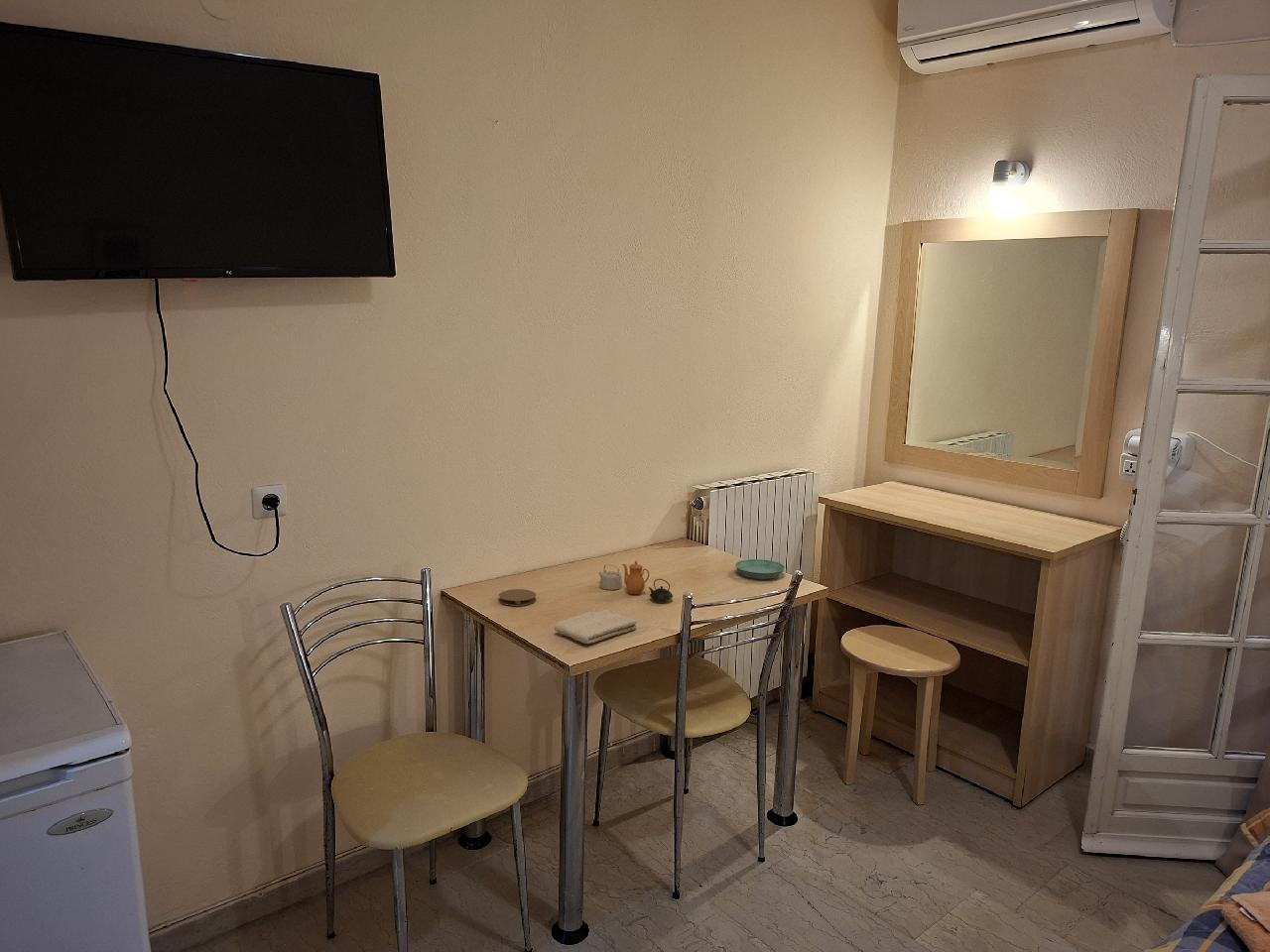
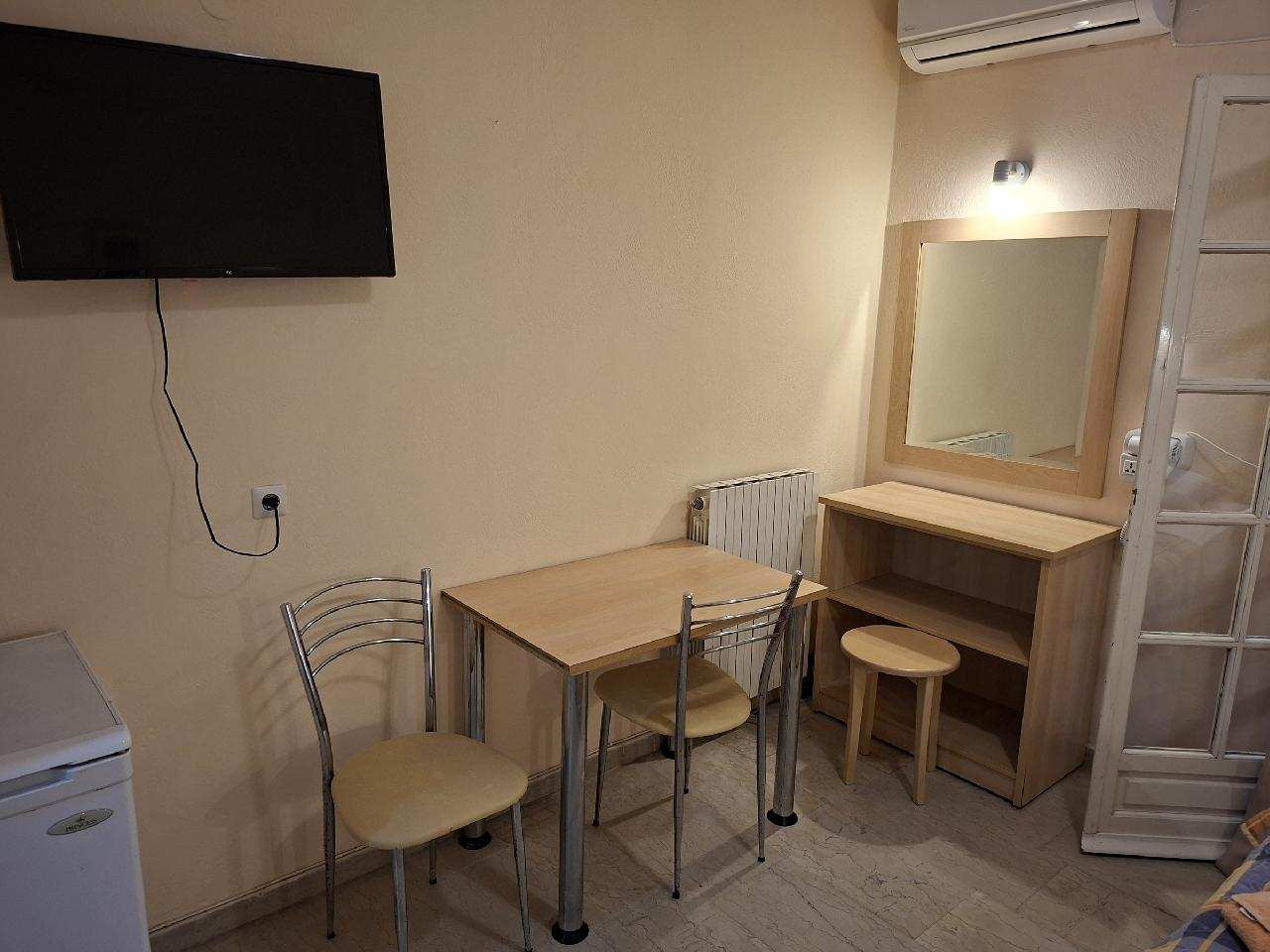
- teapot (633, 576)
- coaster (517, 597)
- saucer (759, 569)
- washcloth (596, 625)
